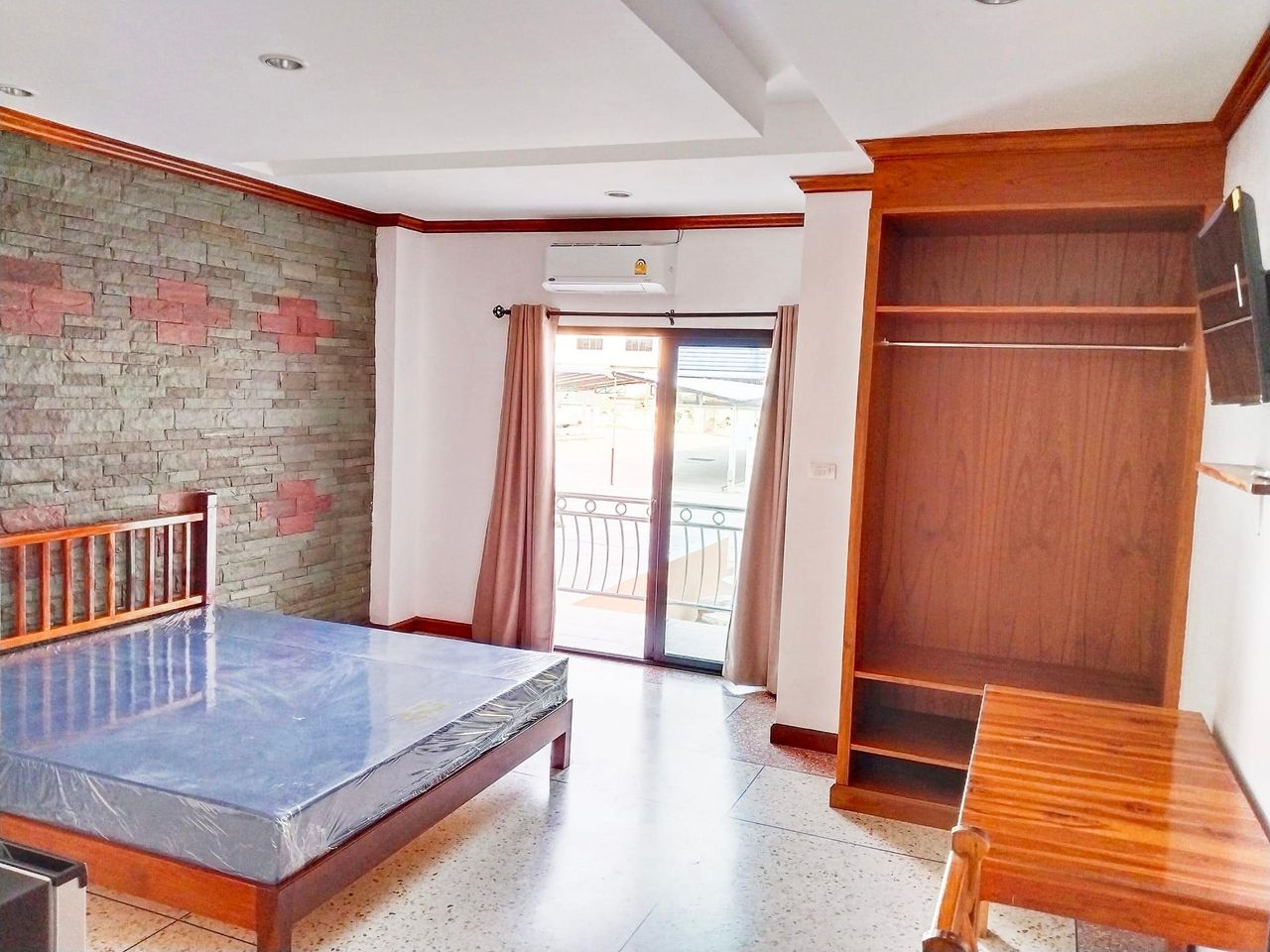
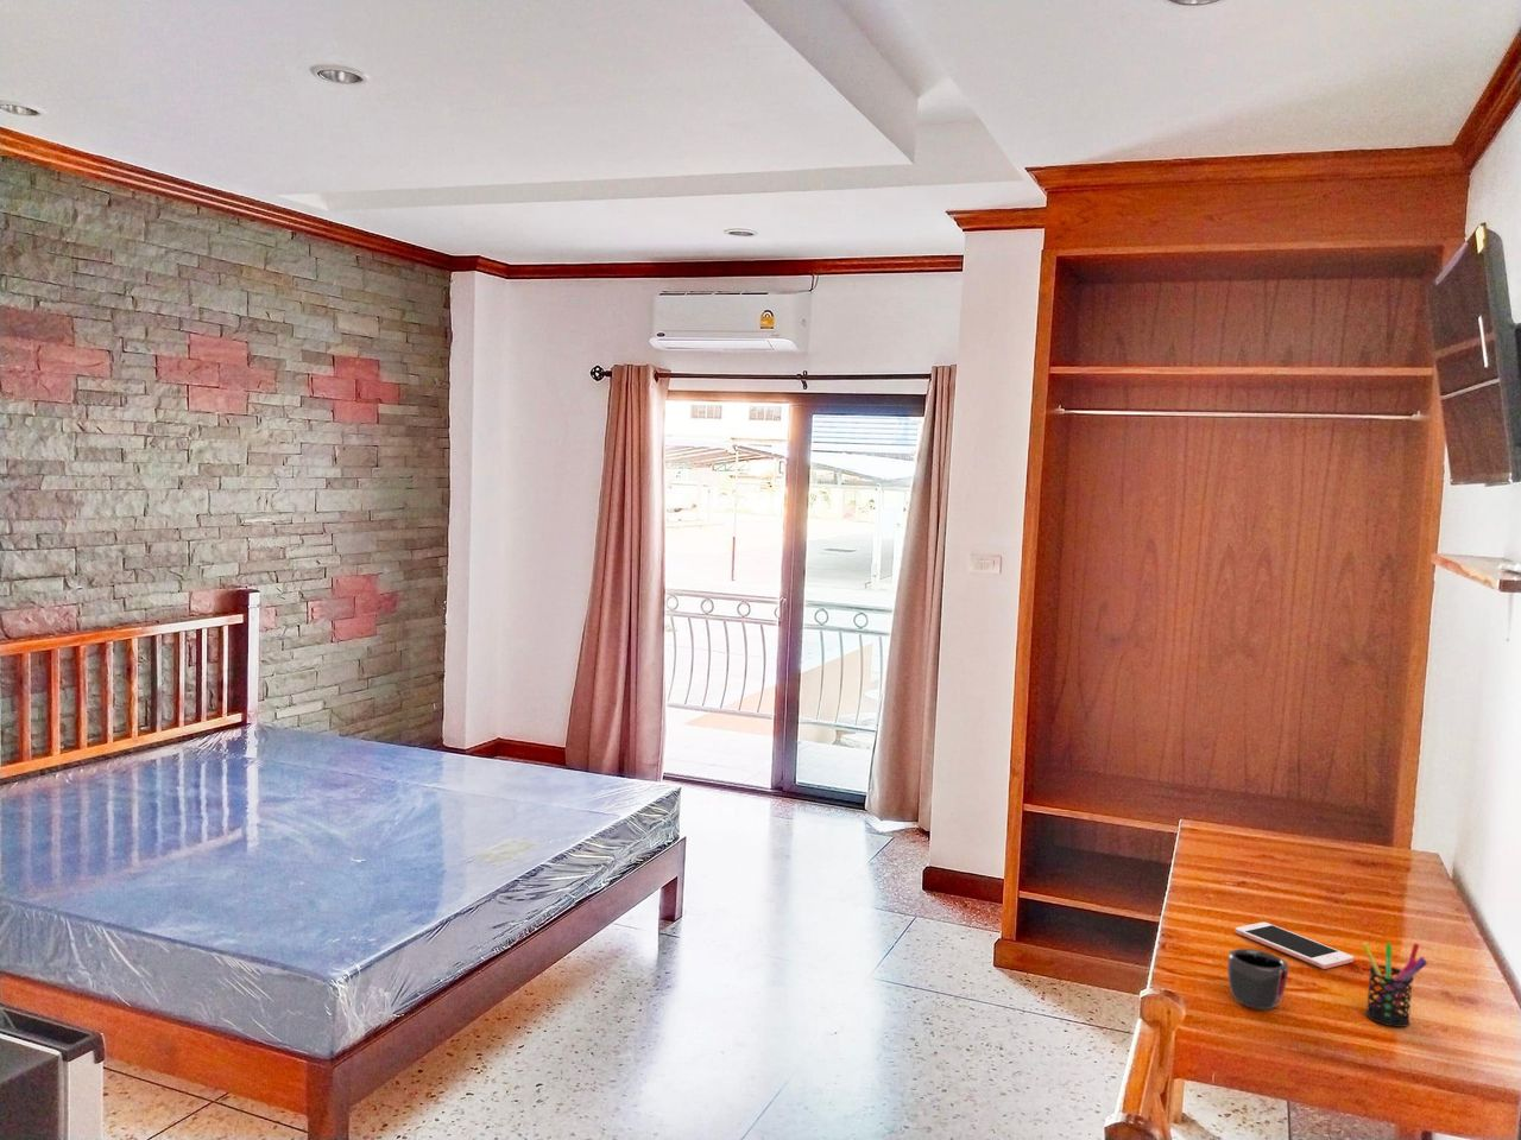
+ mug (1259, 977)
+ cell phone (1292, 944)
+ pen holder (1392, 977)
